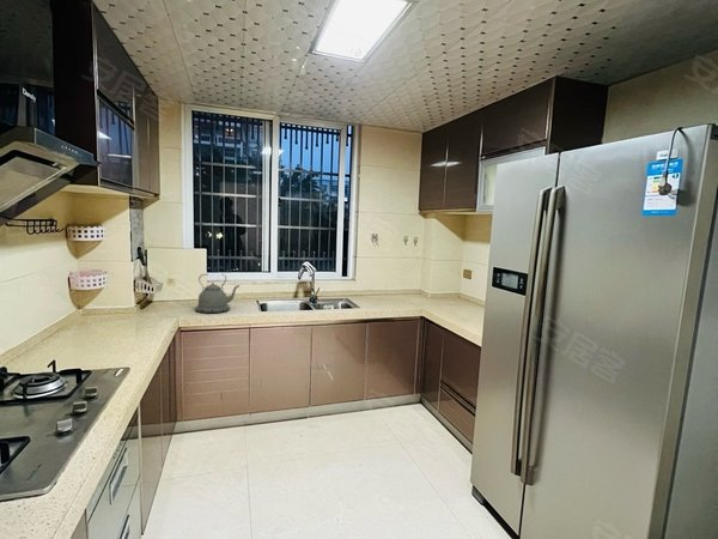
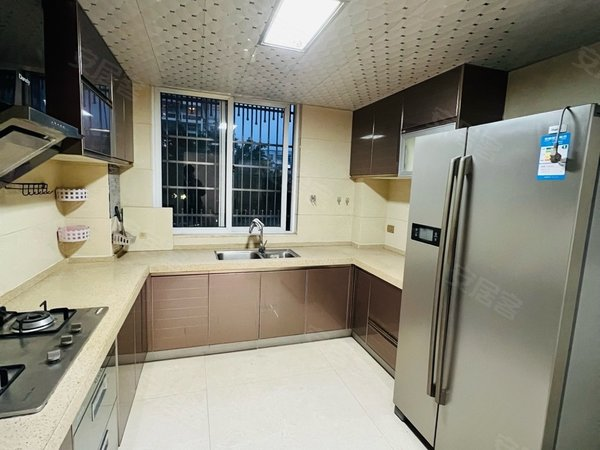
- kettle (214, 291)
